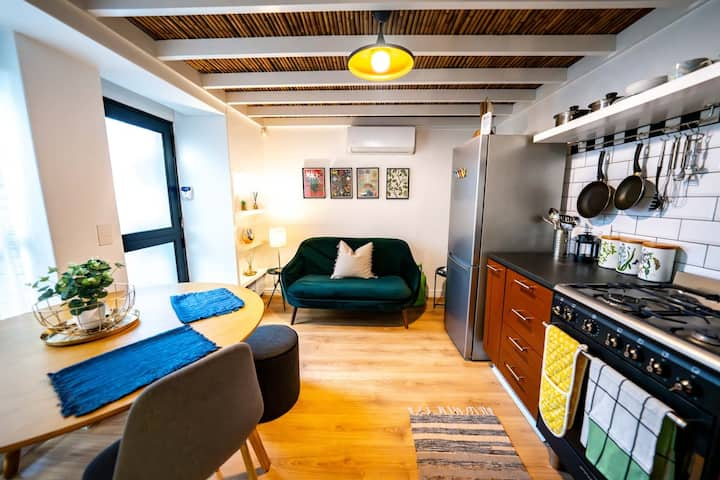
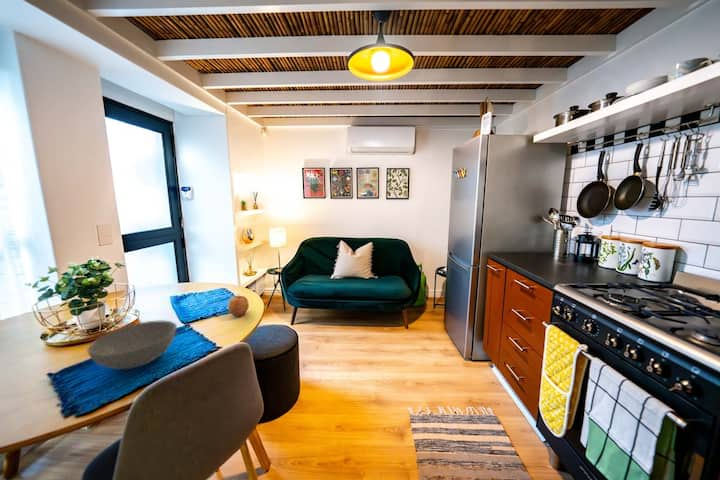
+ bowl (137, 347)
+ apple (237, 304)
